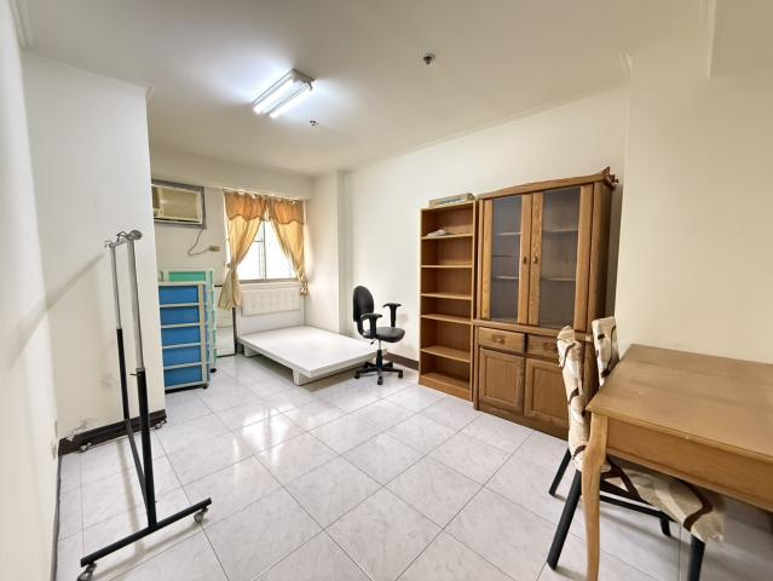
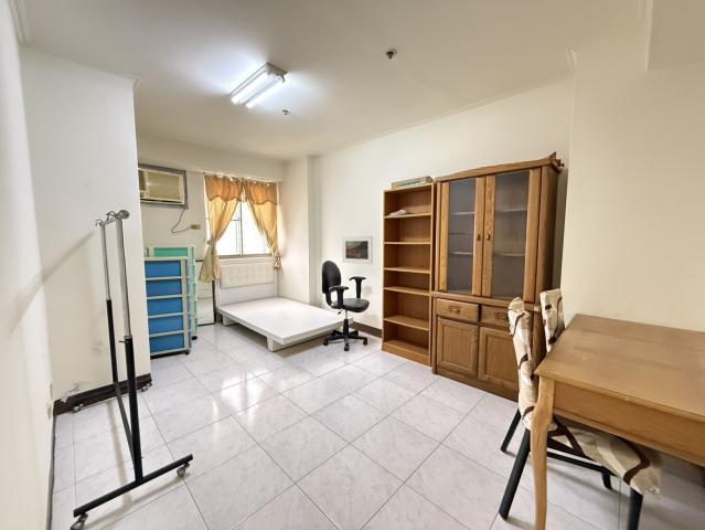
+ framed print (356, 250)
